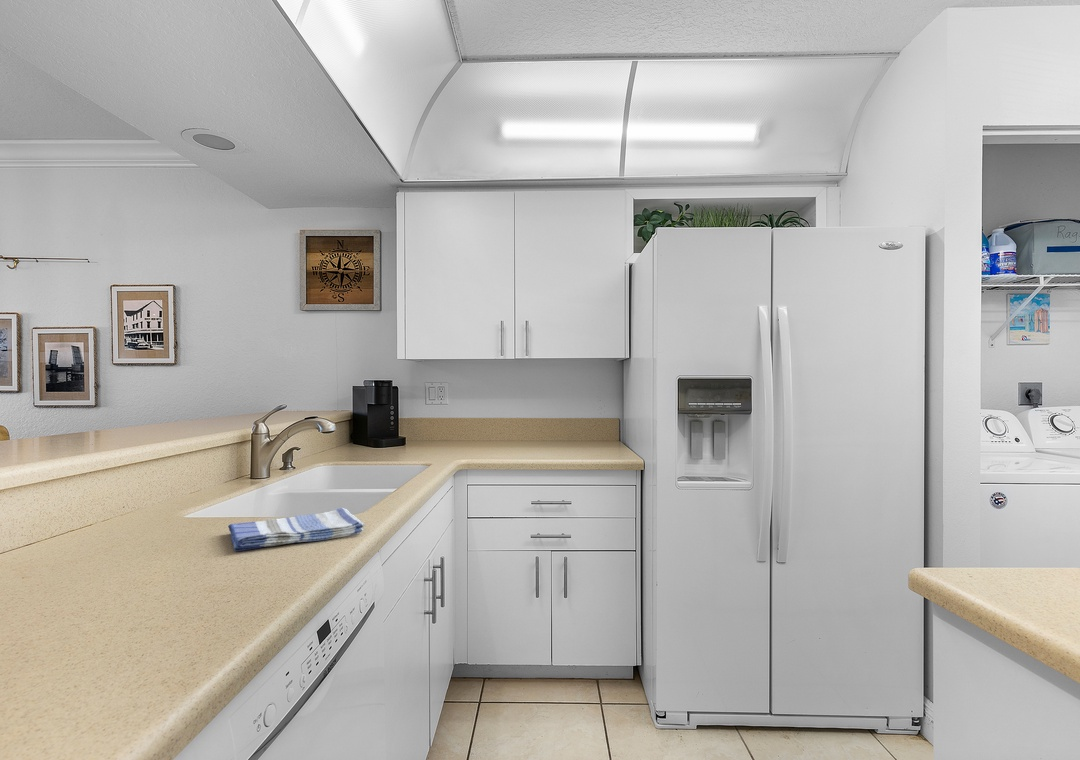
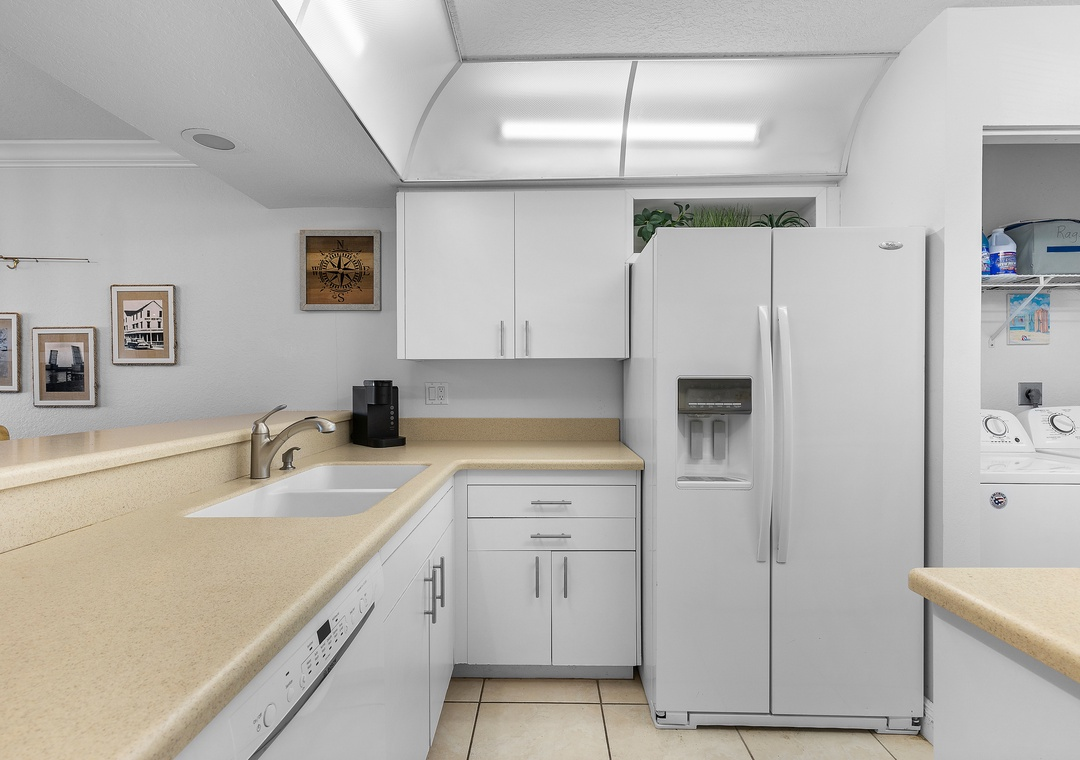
- dish towel (296, 526)
